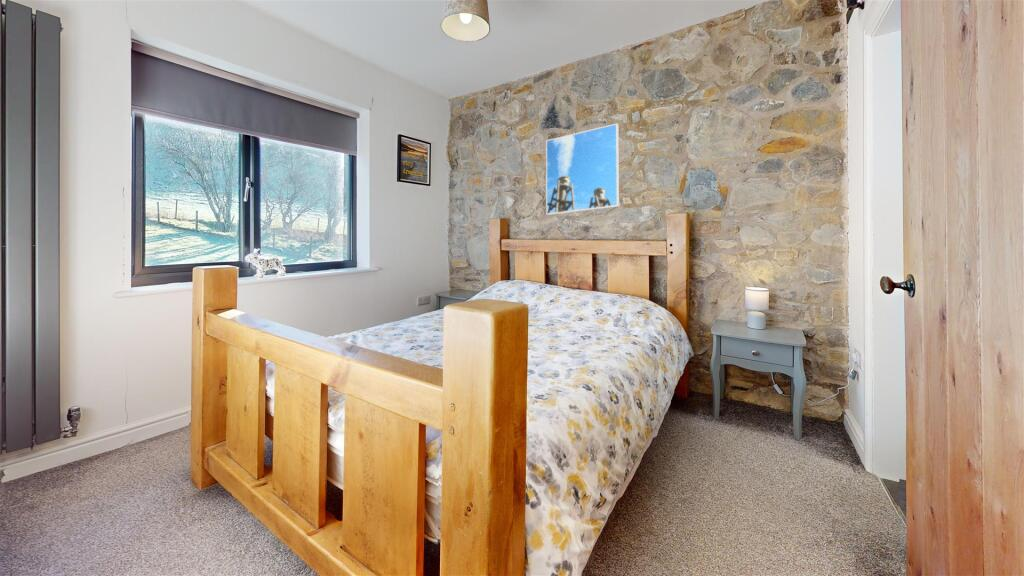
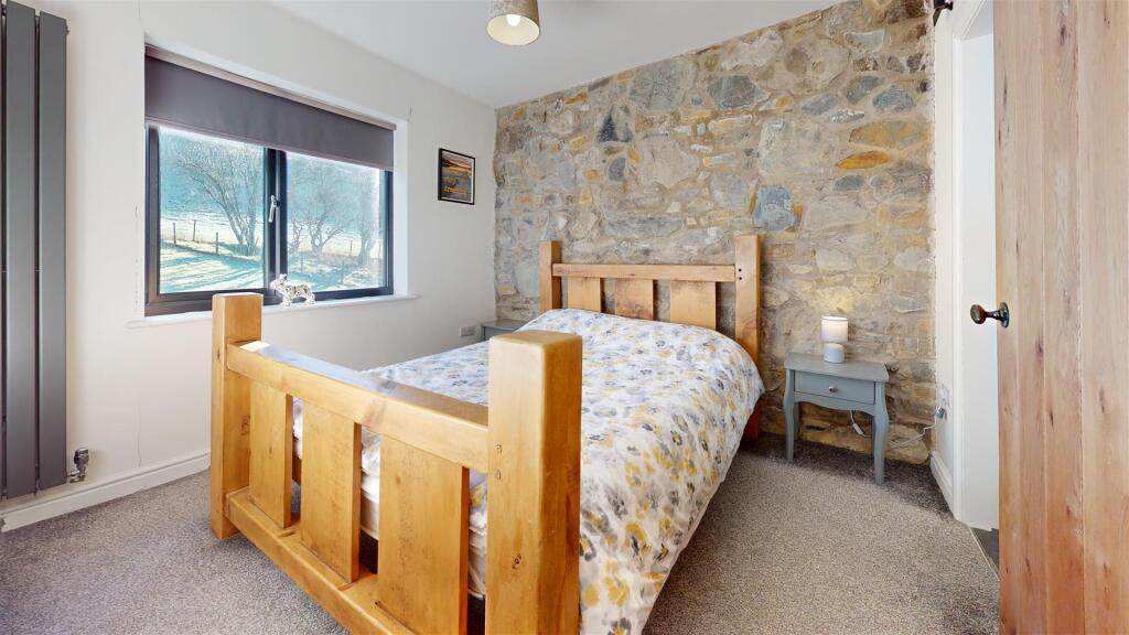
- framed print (580, 171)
